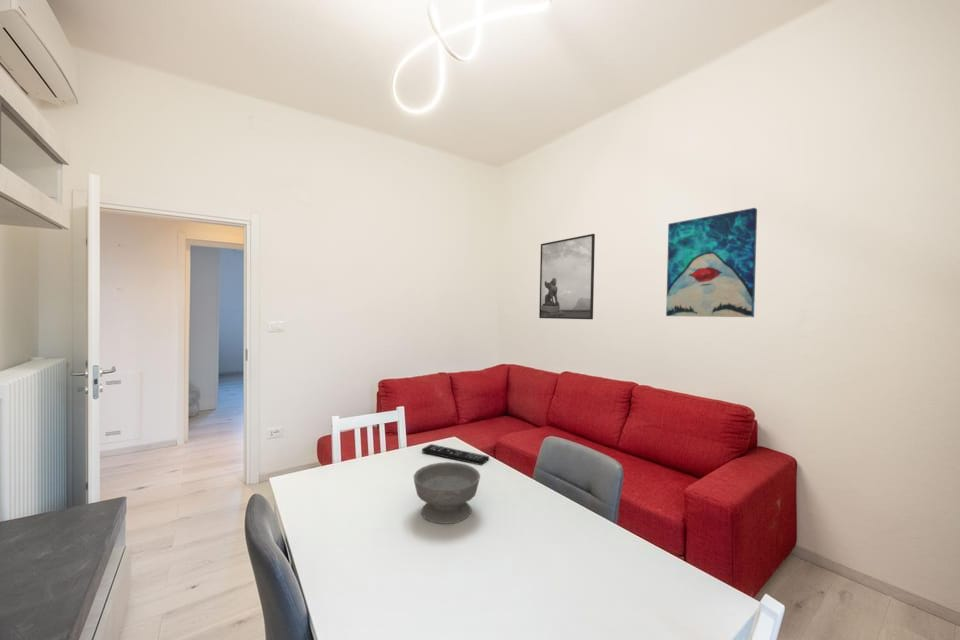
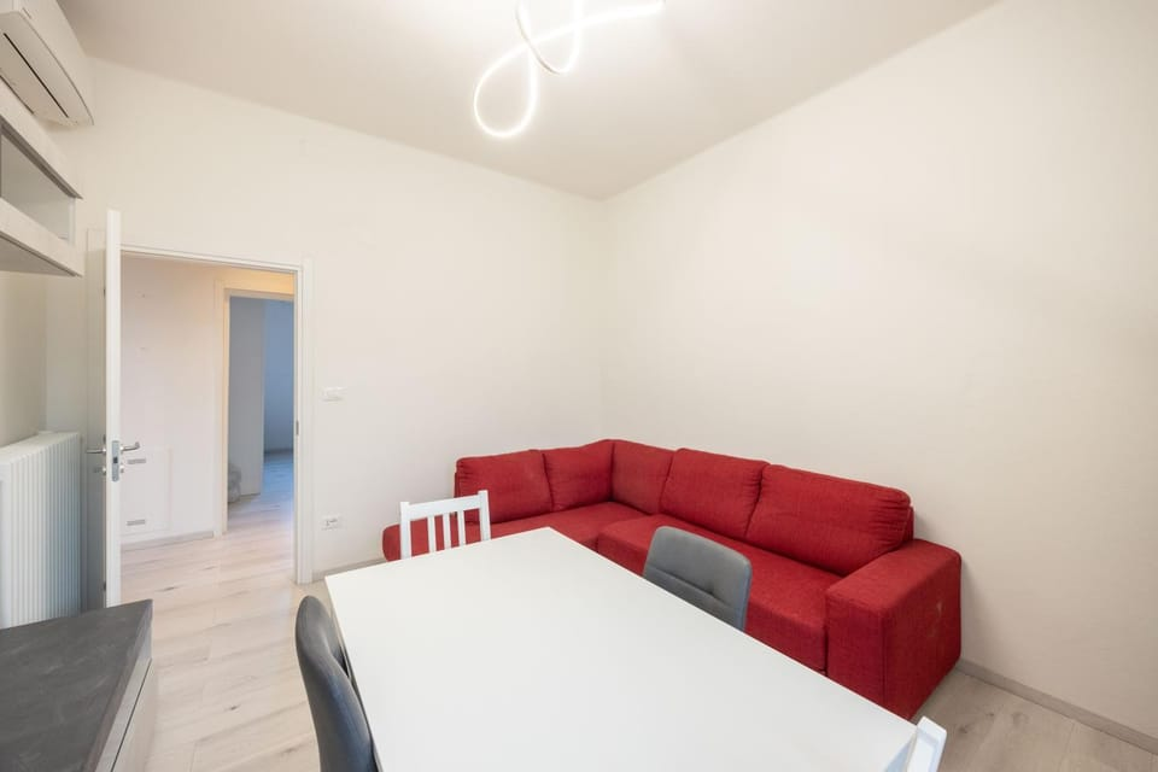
- wall art (707, 266)
- remote control (454, 453)
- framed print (565, 279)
- bowl (446, 492)
